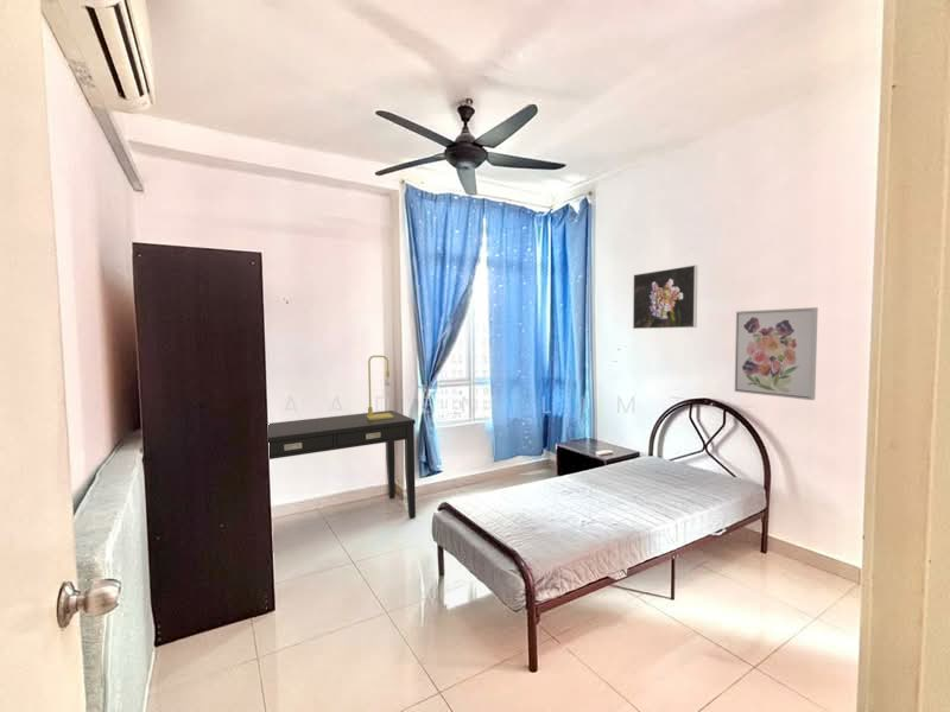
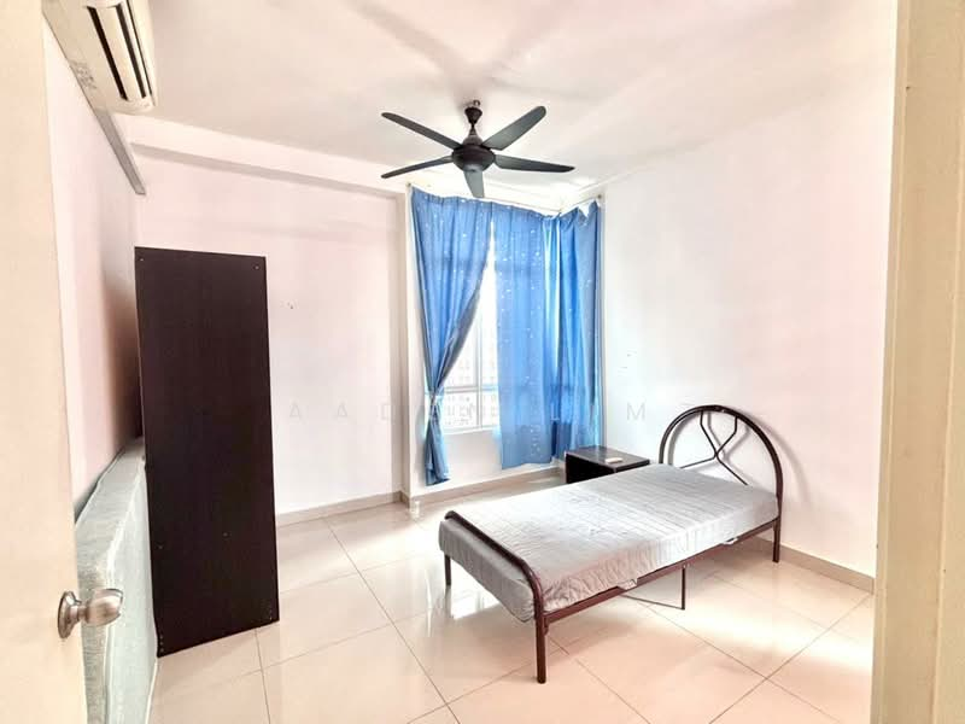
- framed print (663, 299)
- desk (322, 451)
- wall art (772, 352)
- table lamp (385, 382)
